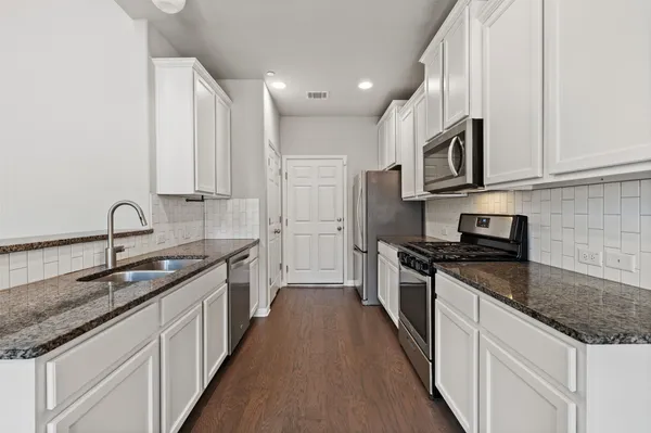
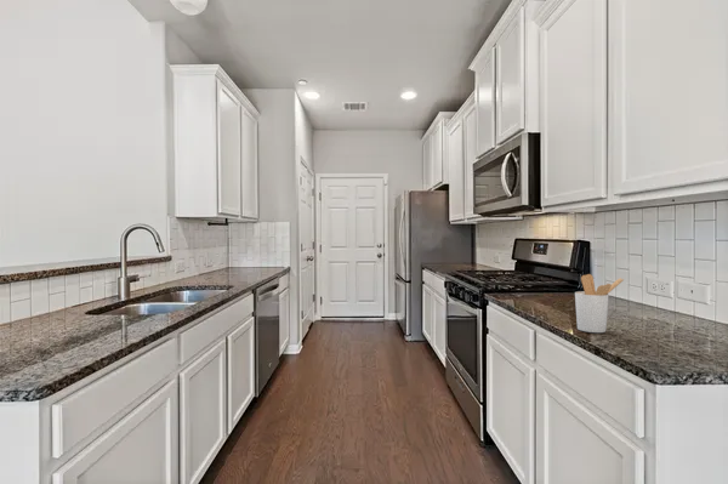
+ utensil holder (599, 302)
